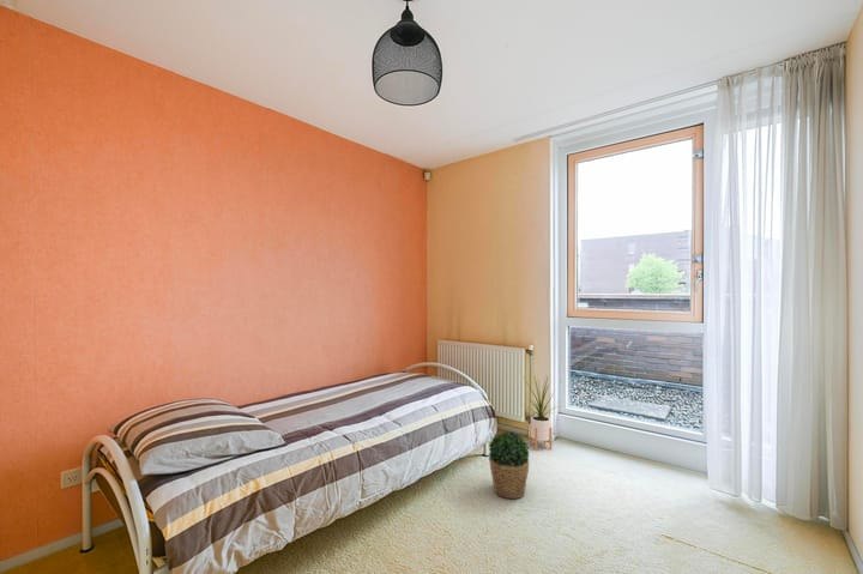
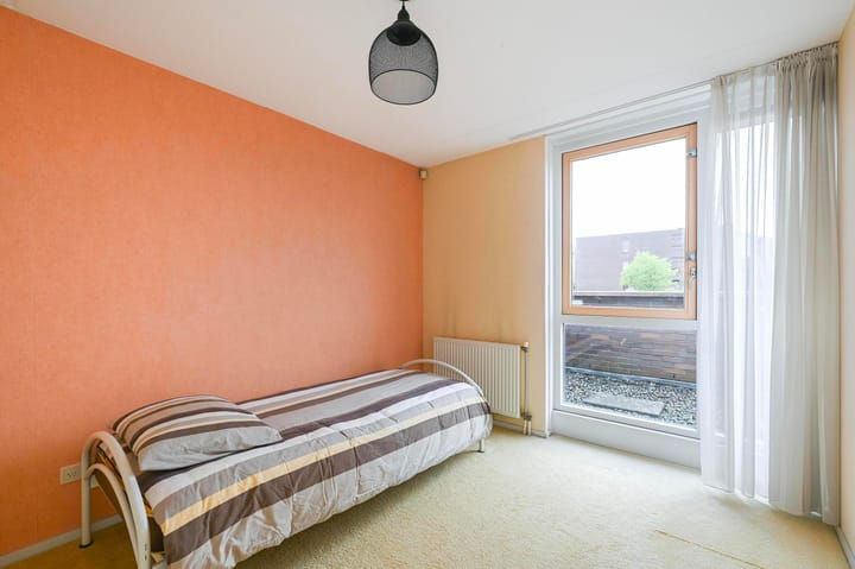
- potted plant (508, 461)
- house plant (542, 409)
